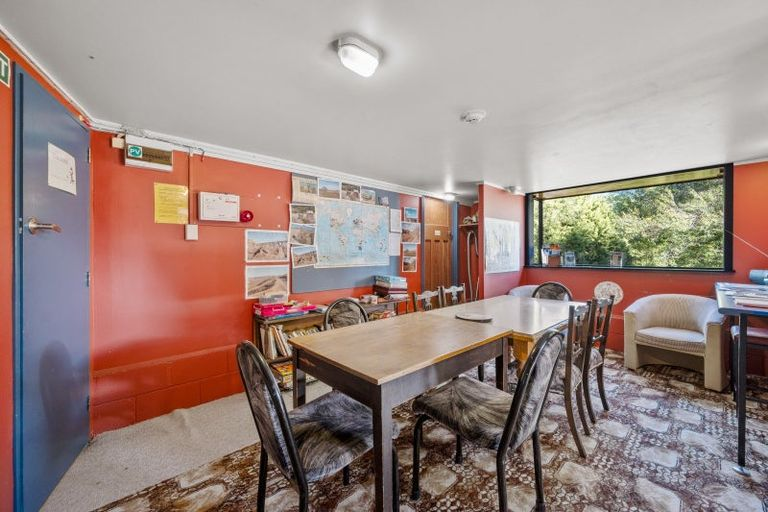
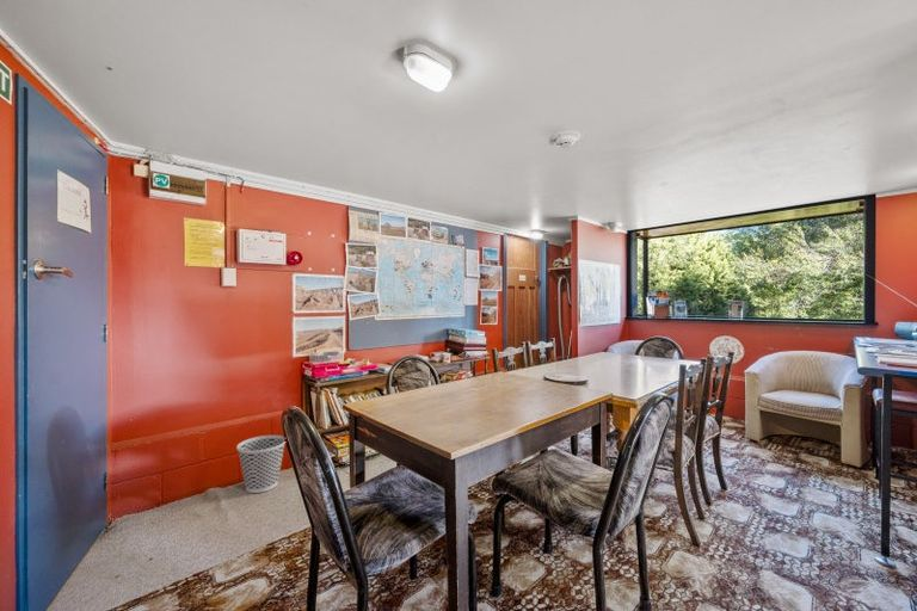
+ wastebasket (261, 464)
